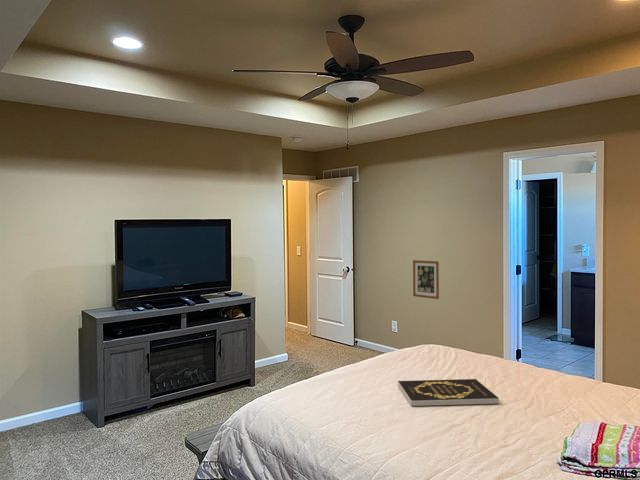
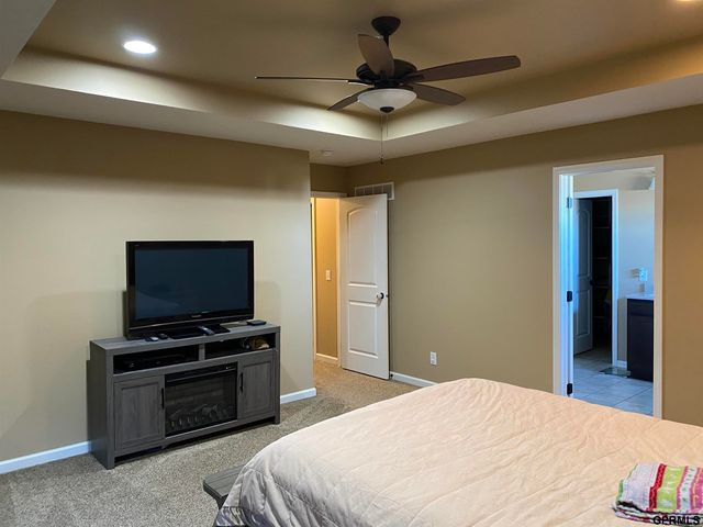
- wall art (425, 279)
- book (445, 391)
